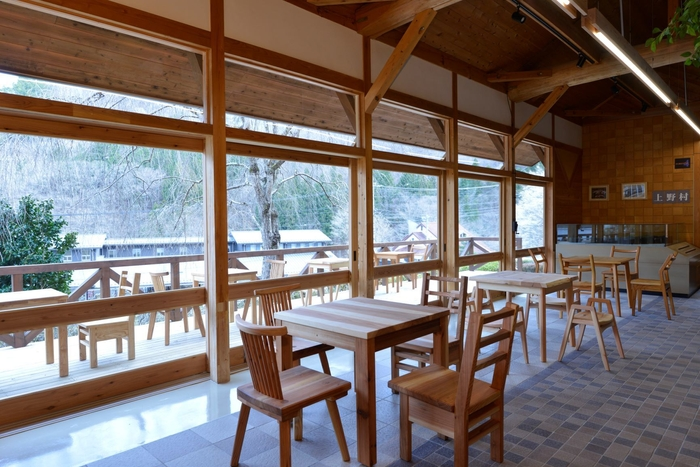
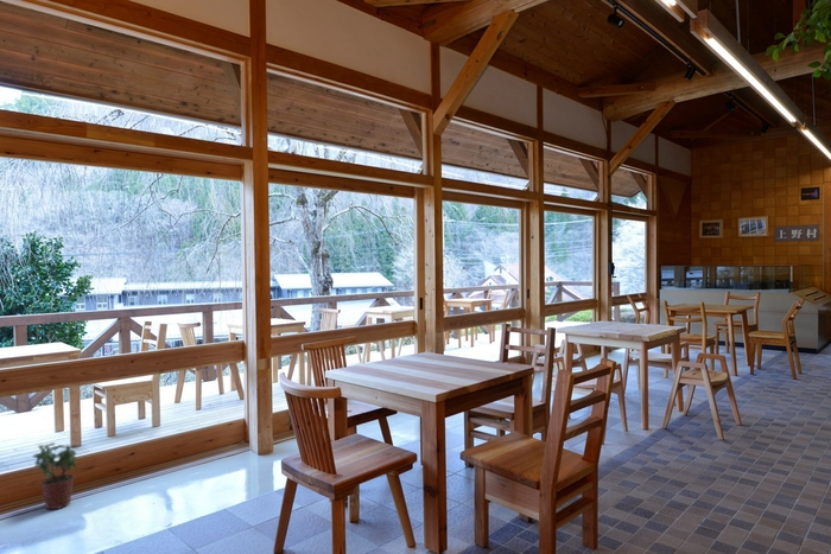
+ potted plant (53, 472)
